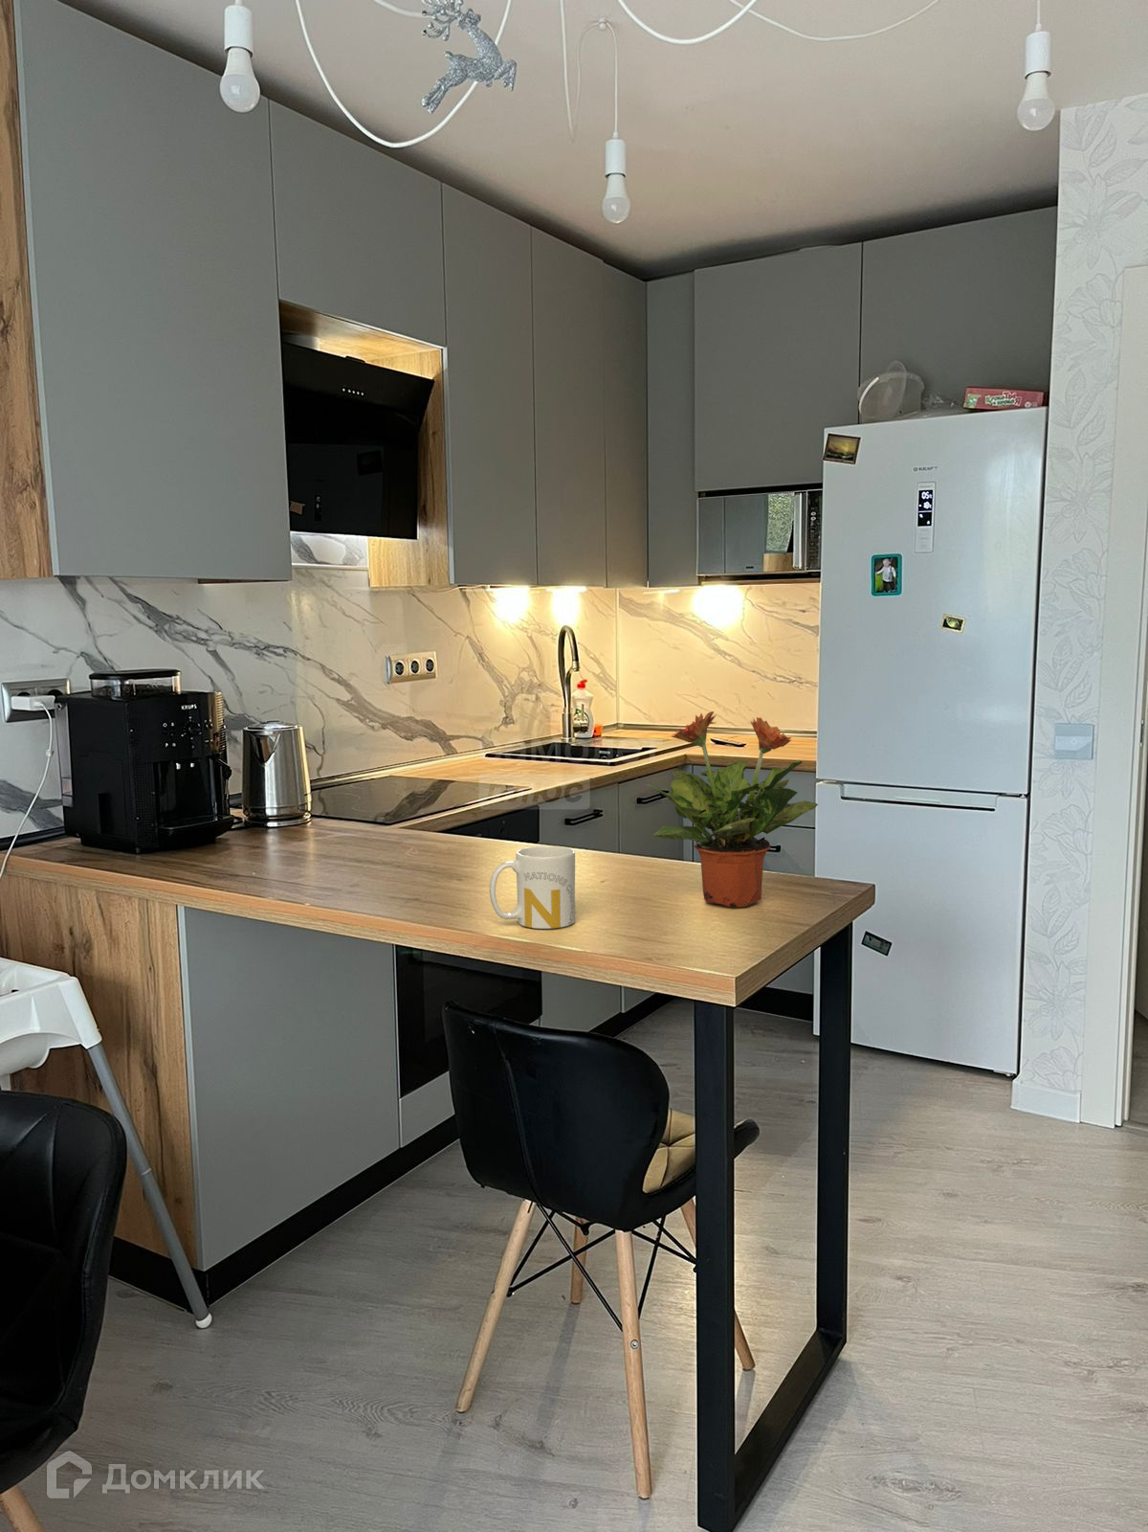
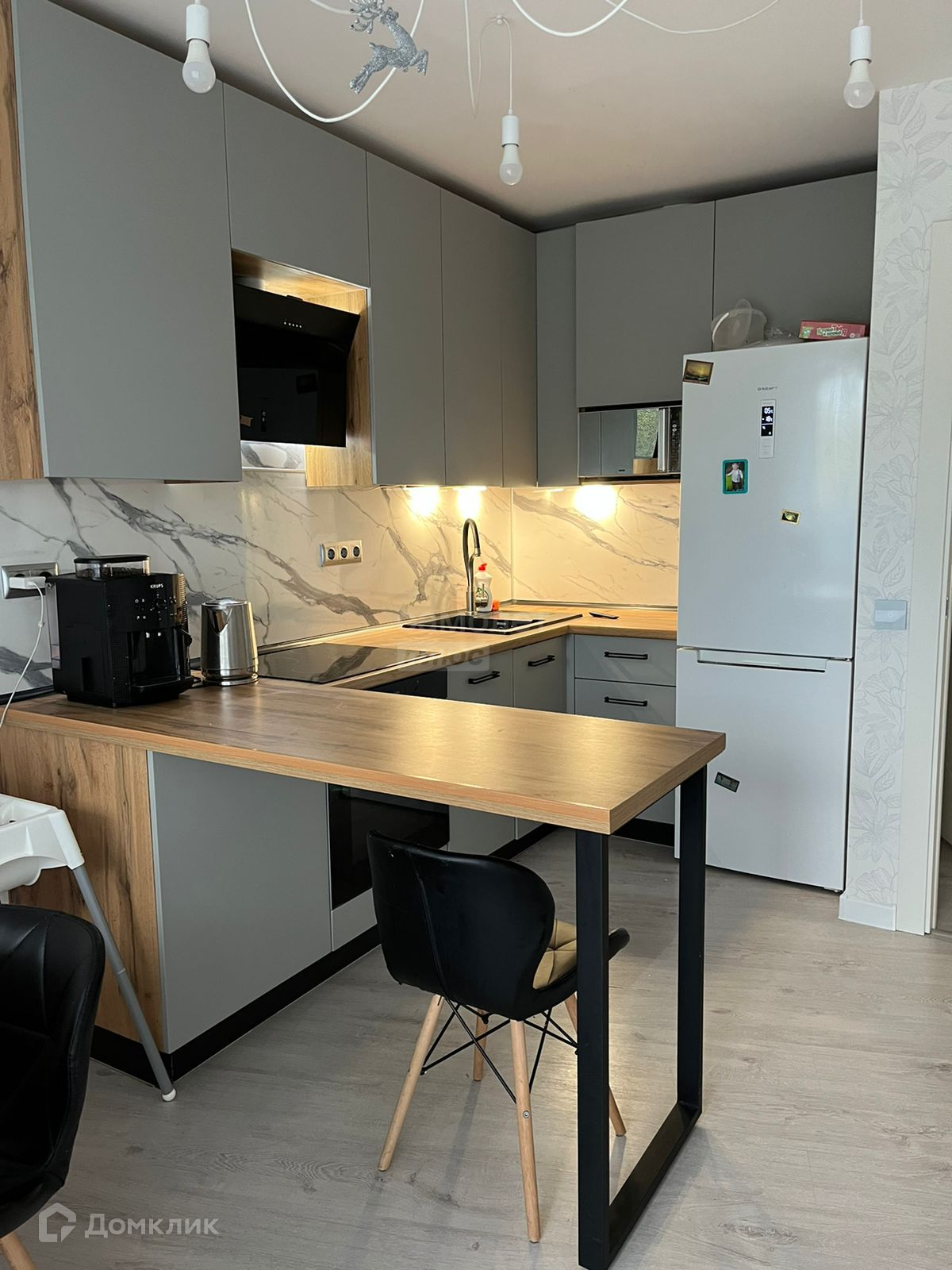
- potted plant (733, 807)
- mug (537, 888)
